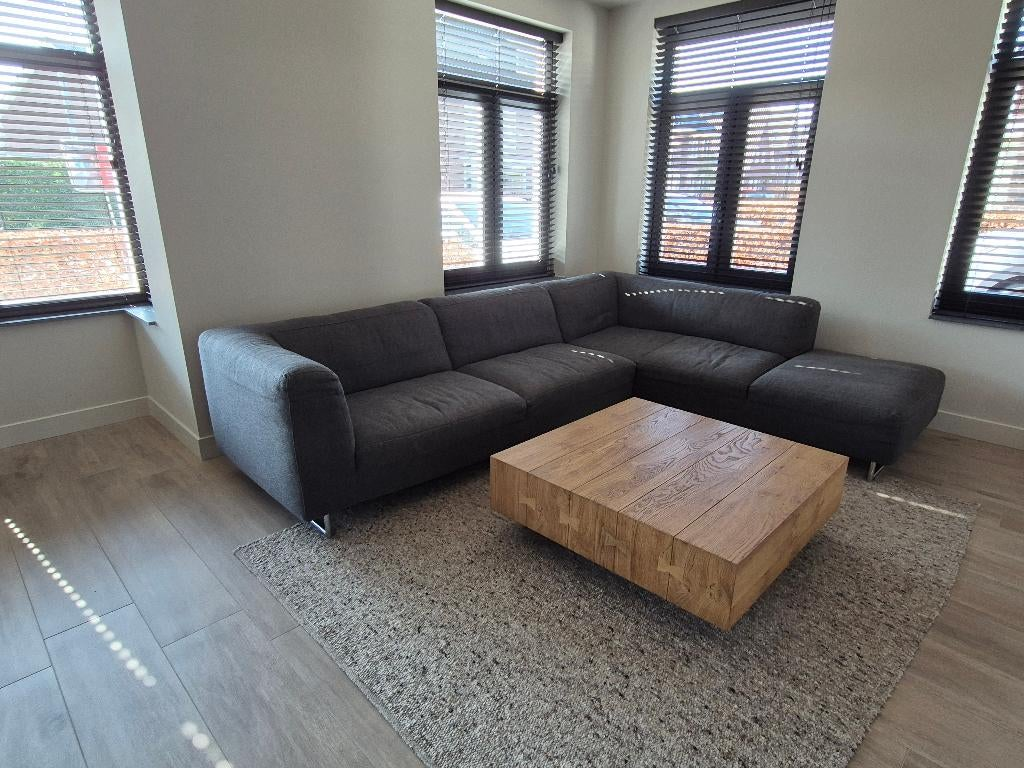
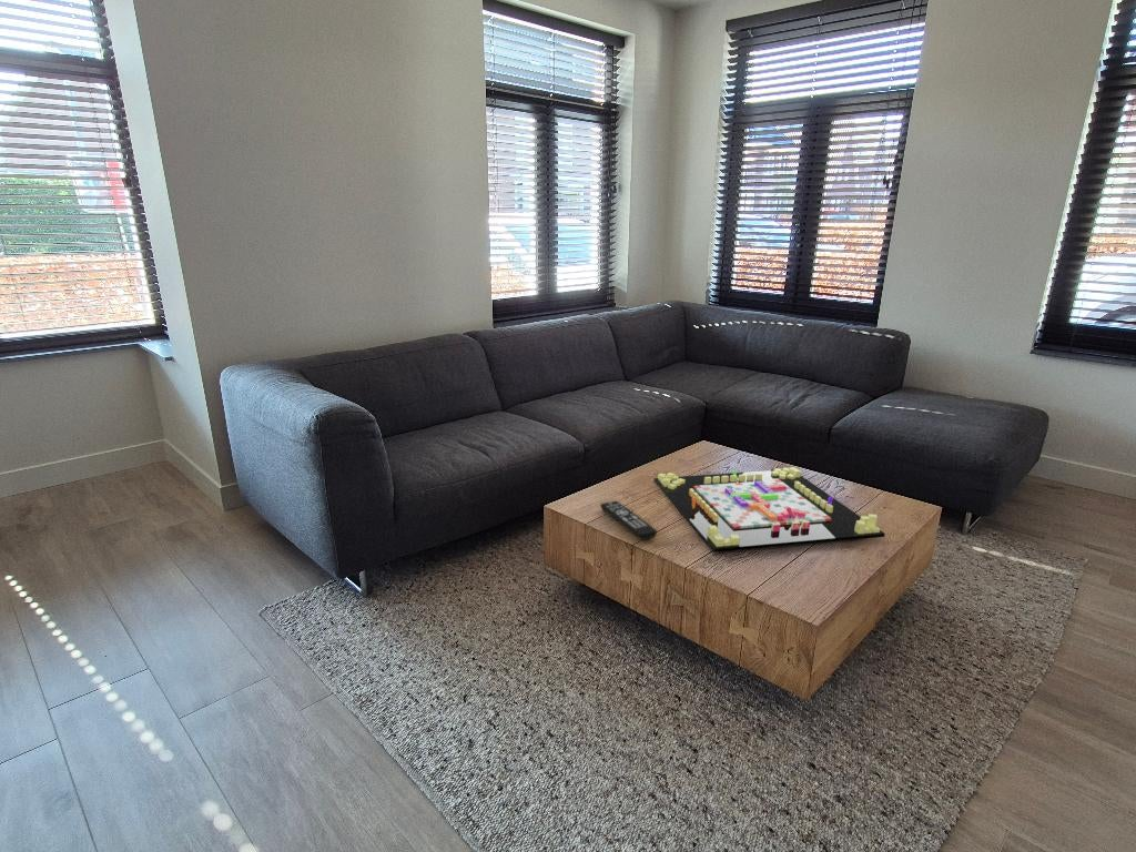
+ remote control (627, 519)
+ gameboard (759, 498)
